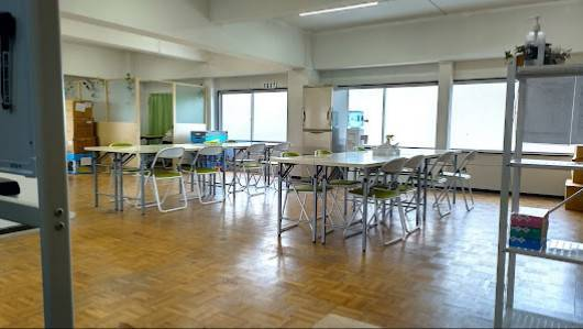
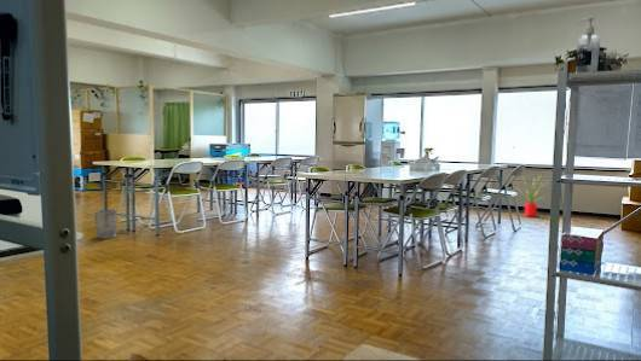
+ house plant (531, 194)
+ wastebasket (106, 223)
